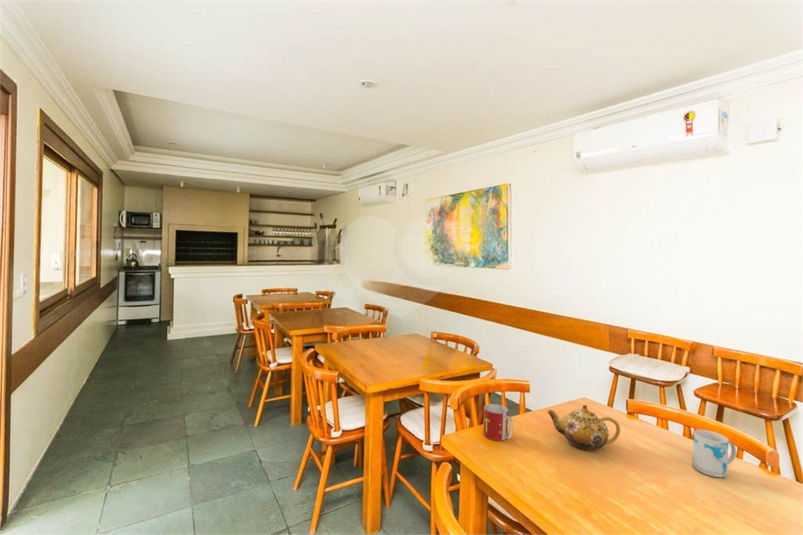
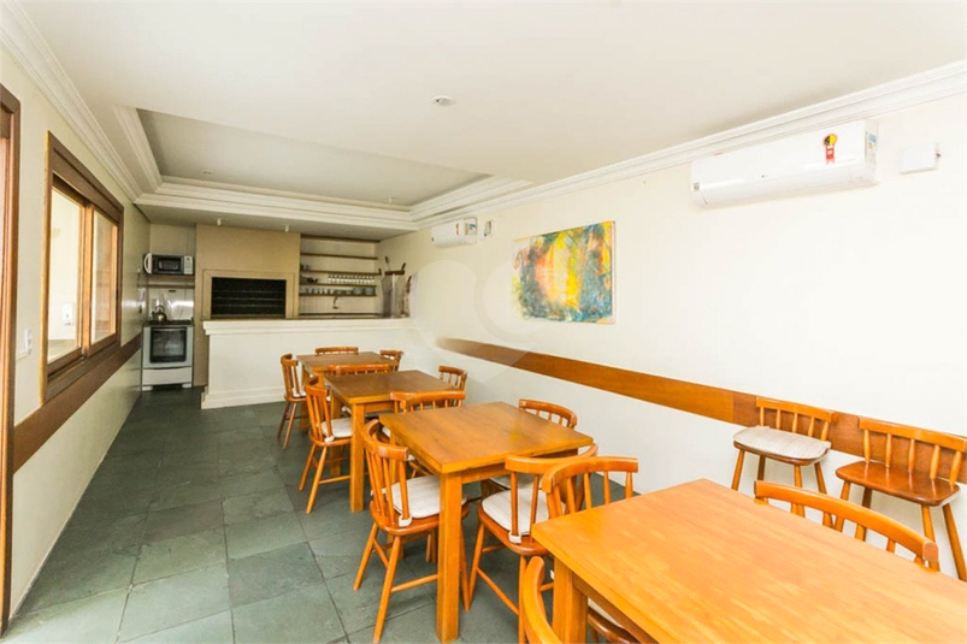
- mug (499, 423)
- teapot (583, 424)
- mug (716, 452)
